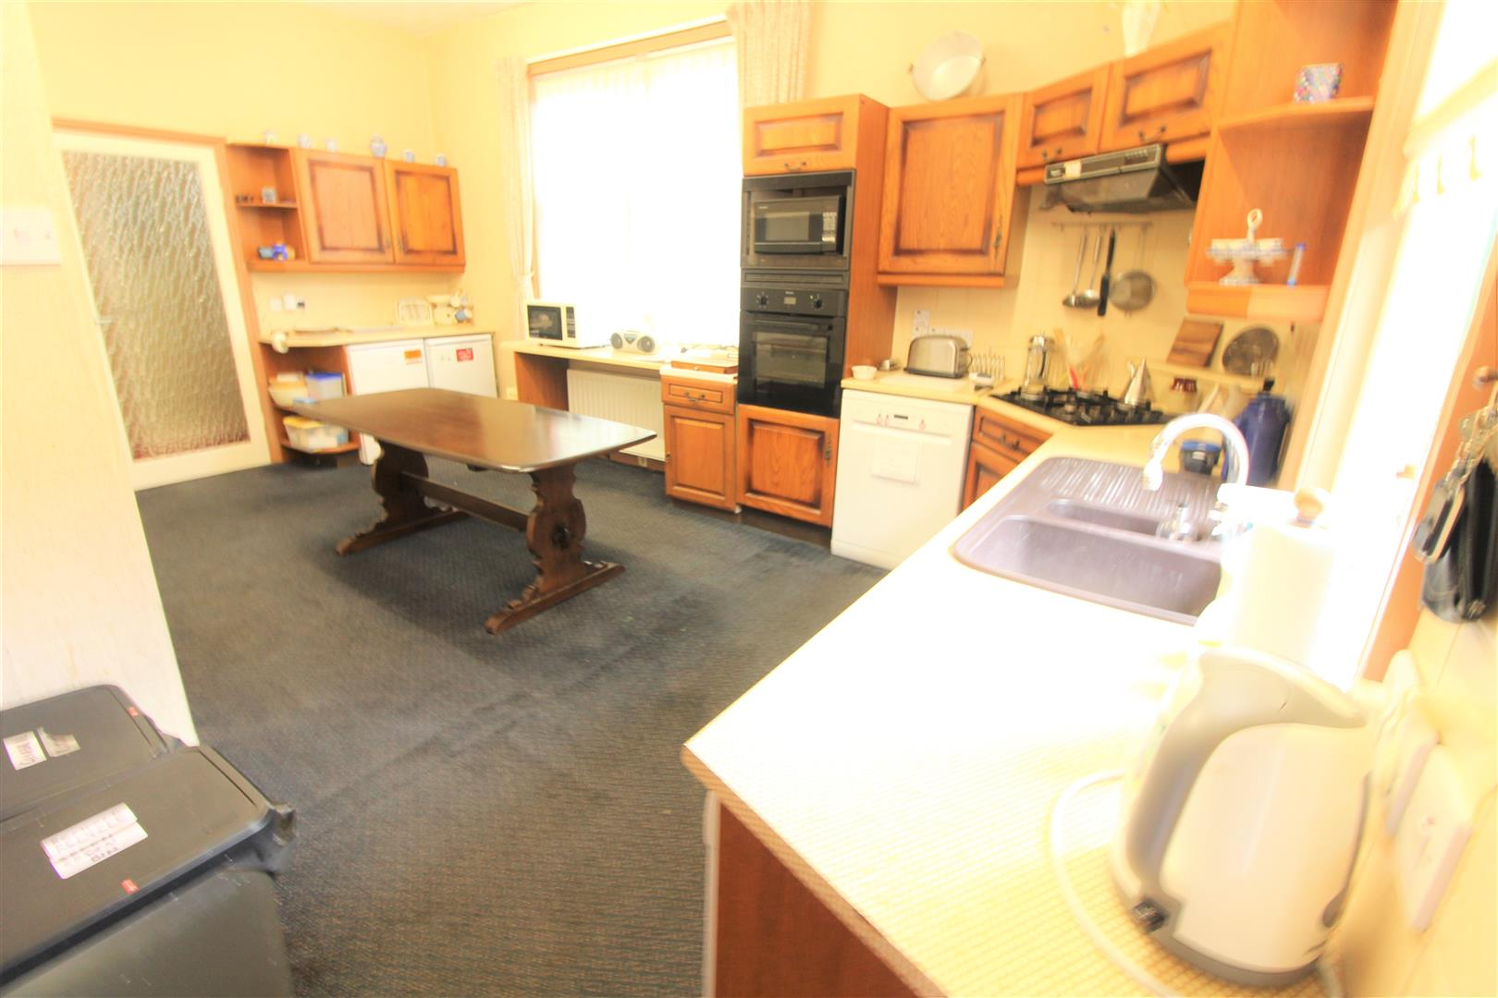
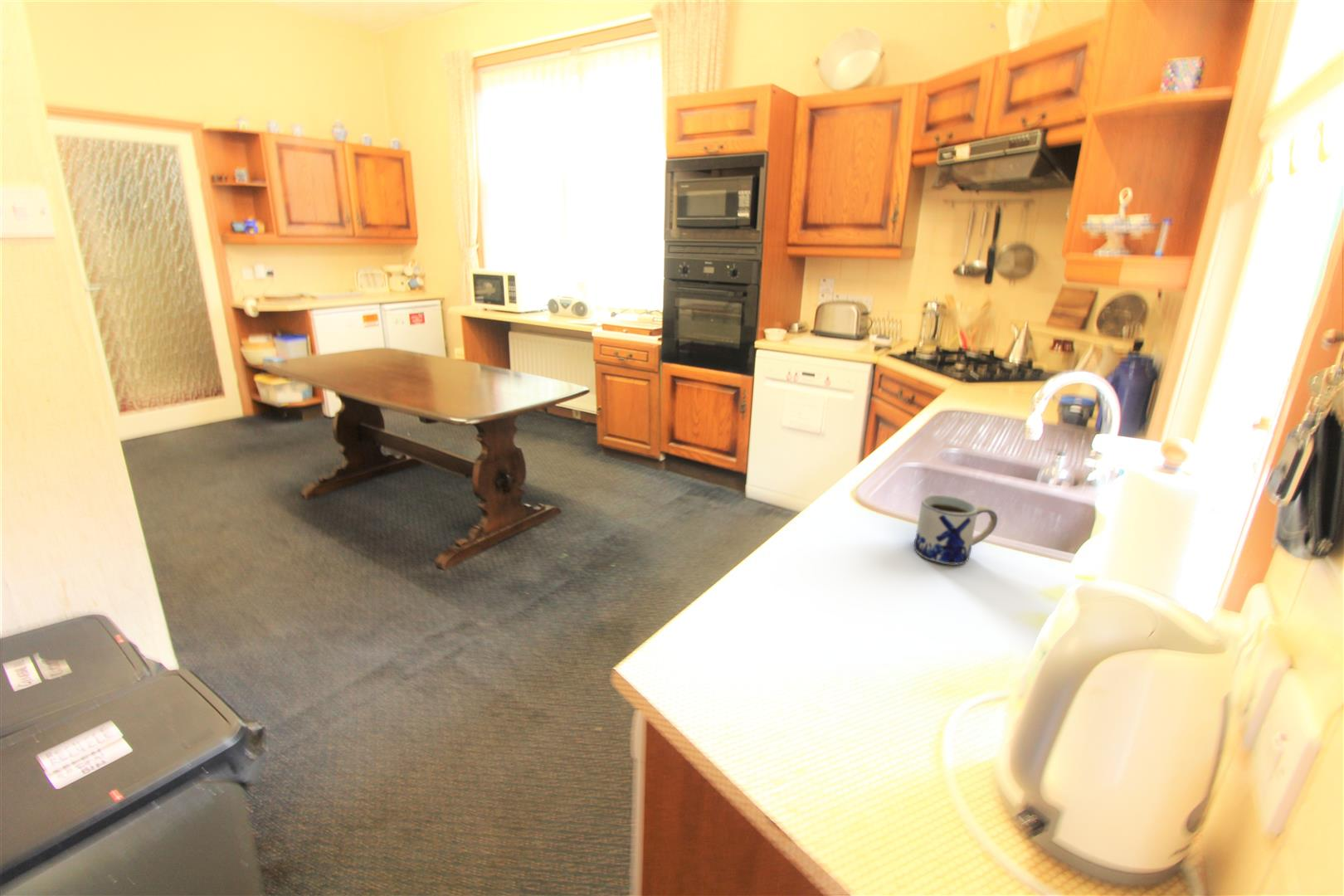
+ mug (952, 528)
